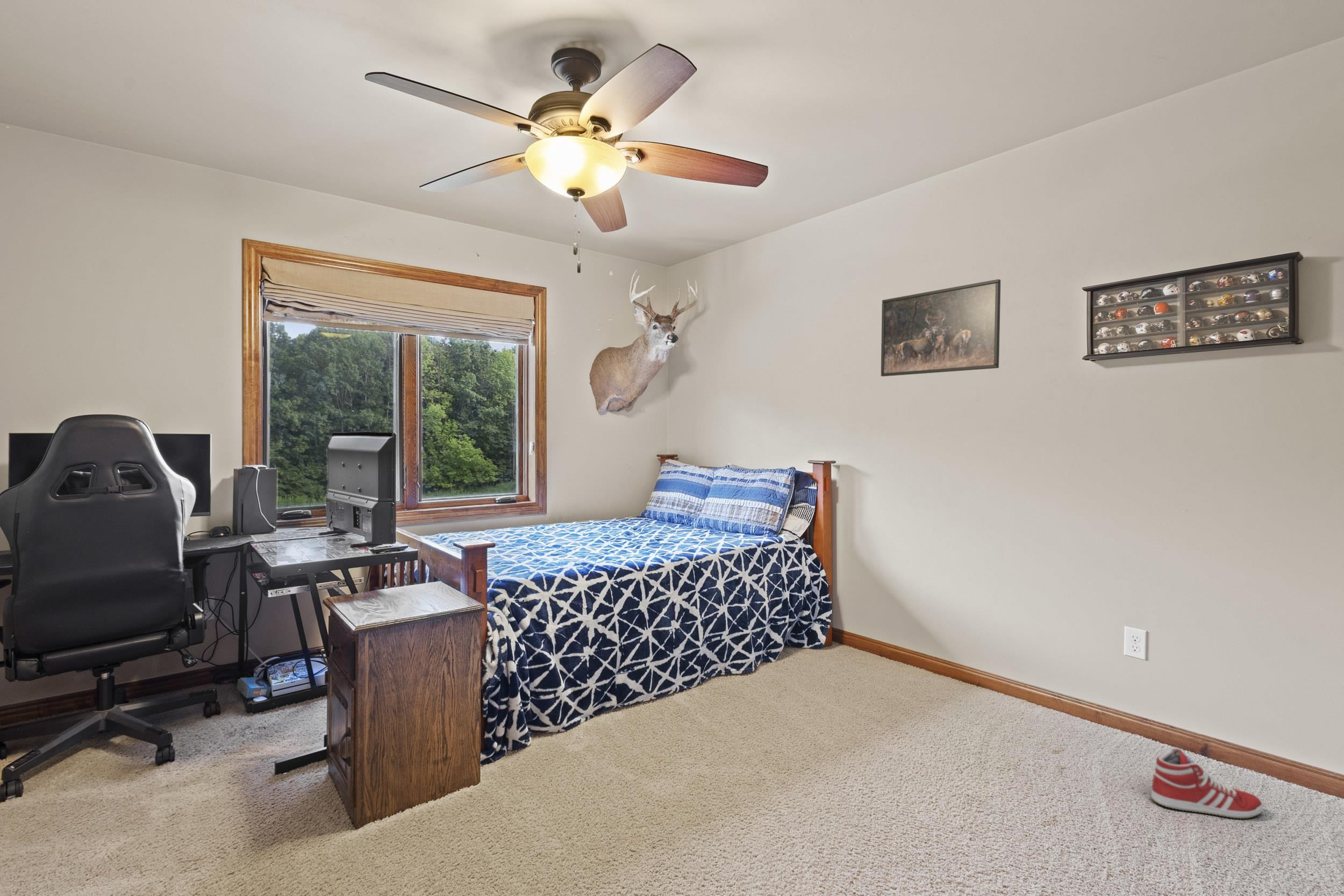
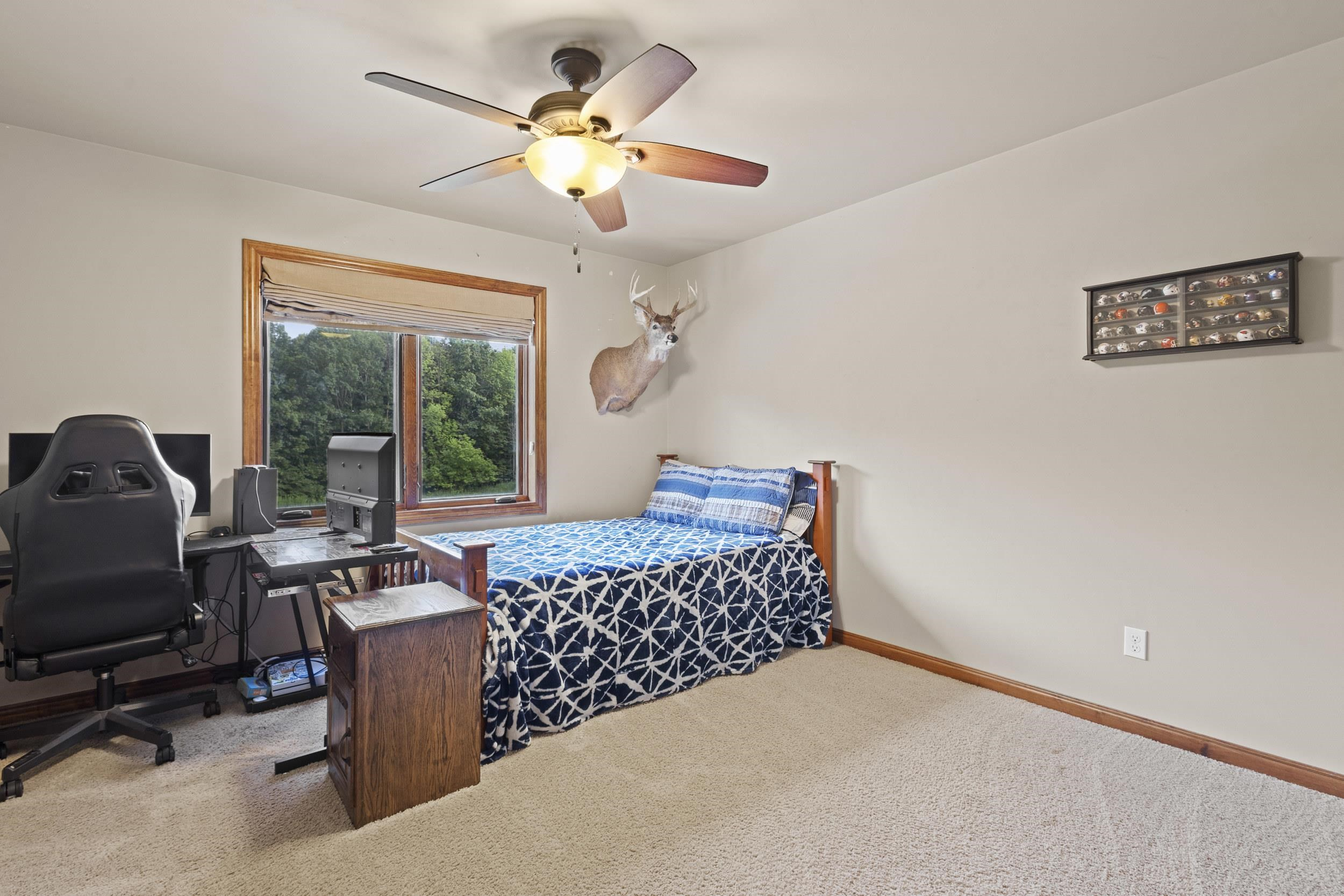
- sneaker (1207, 781)
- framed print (936, 331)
